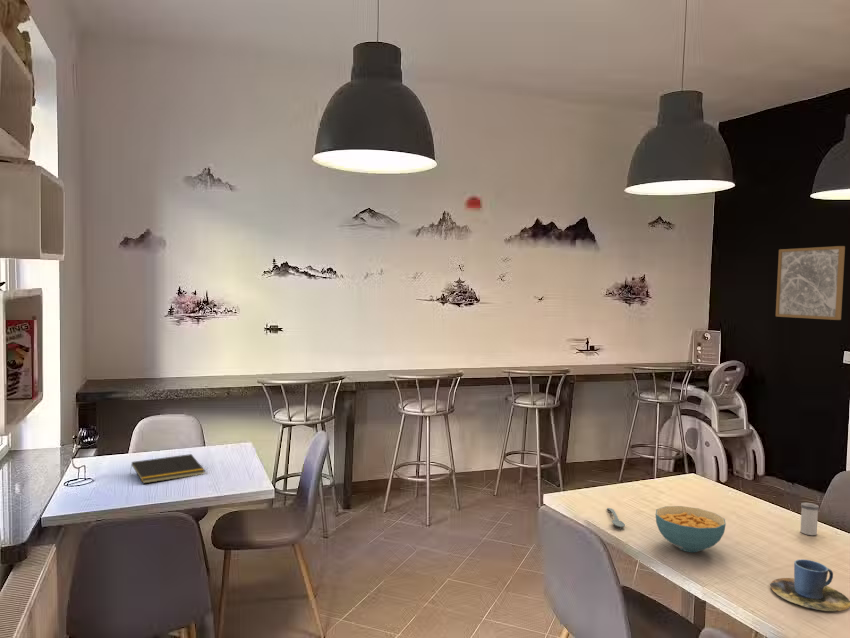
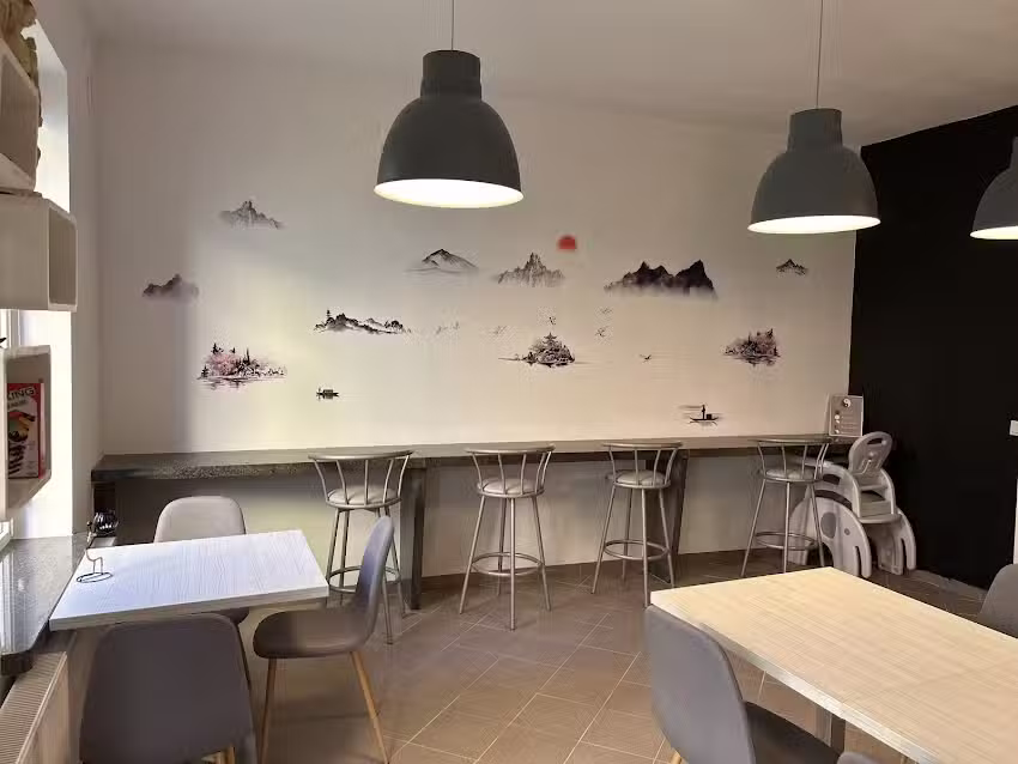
- salt shaker (809, 518)
- cup (810, 579)
- cereal bowl (689, 532)
- spoon (614, 516)
- notepad (168, 468)
- wall art (808, 283)
